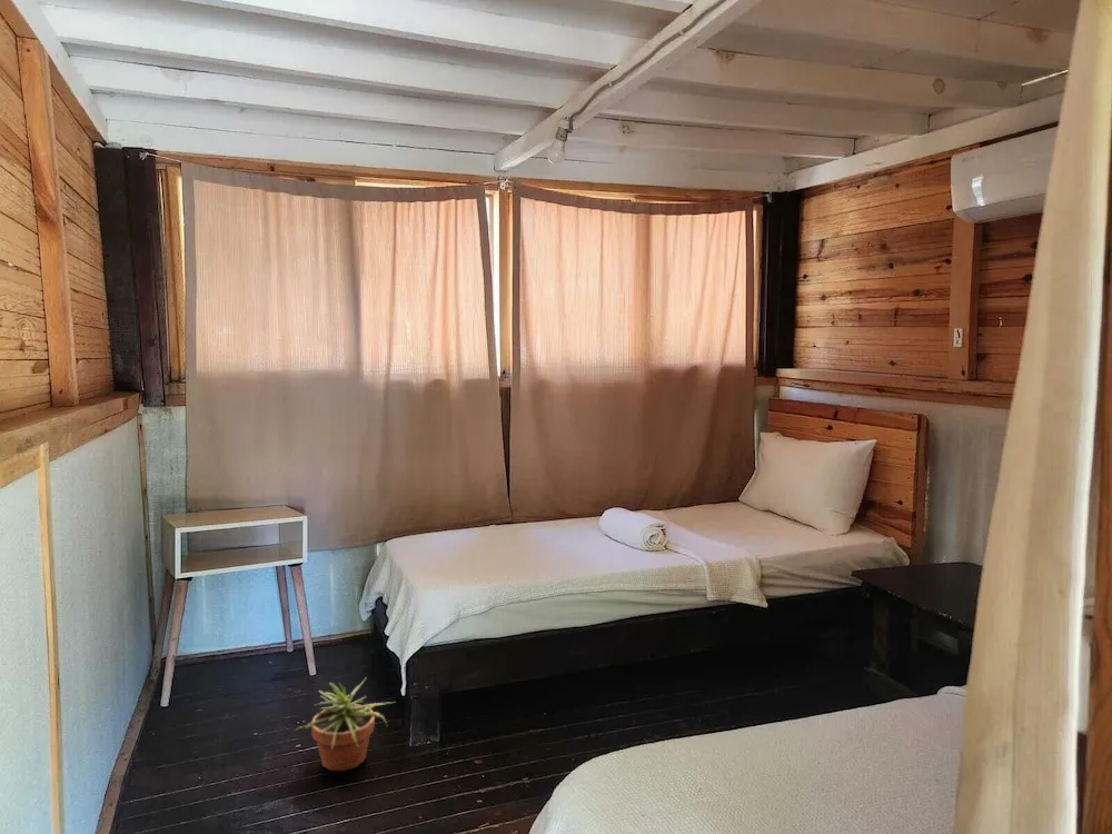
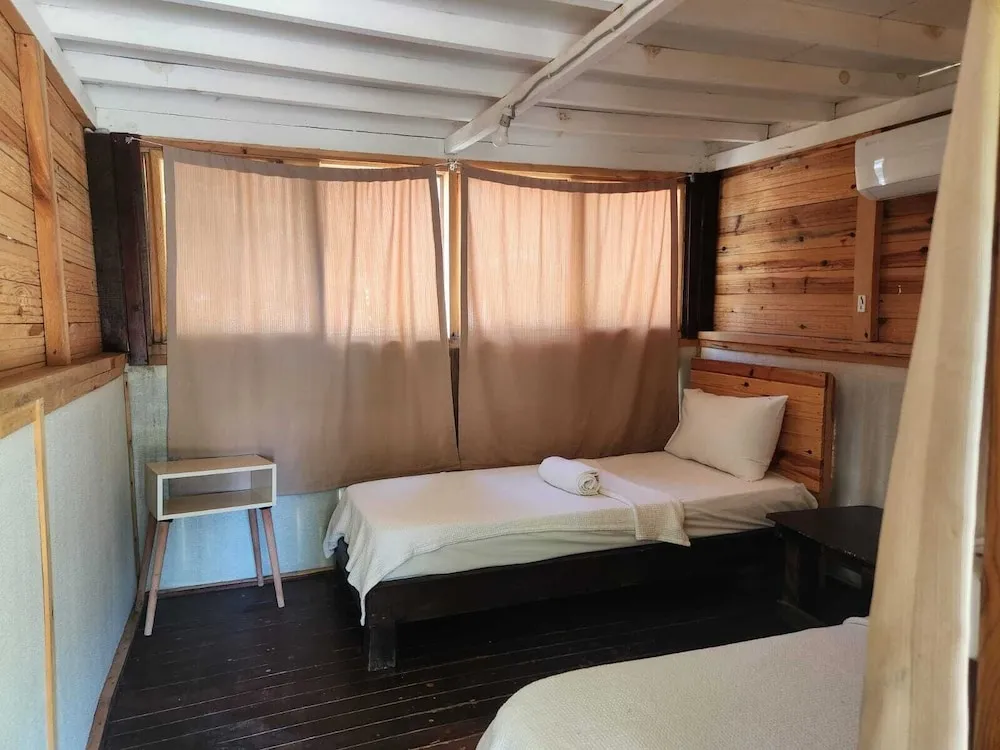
- potted plant (344, 723)
